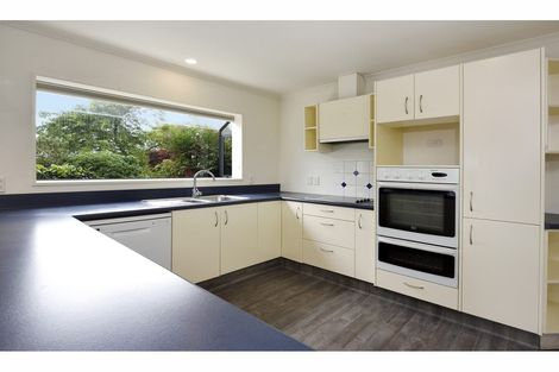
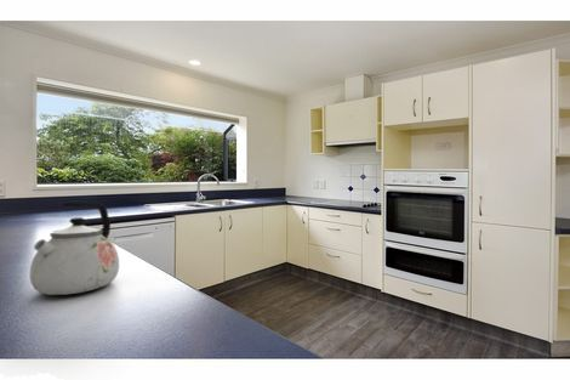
+ kettle (76, 244)
